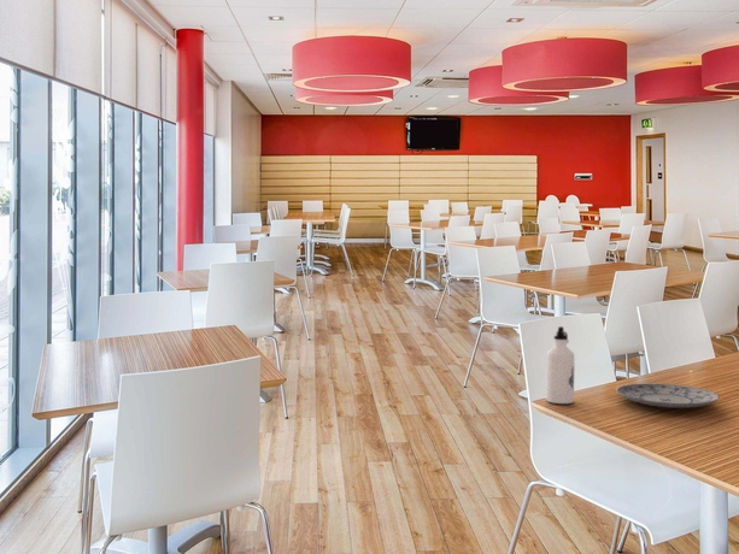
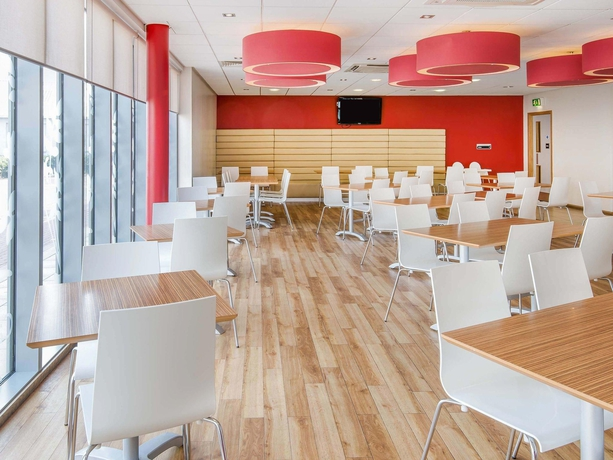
- water bottle (561, 363)
- plate (665, 397)
